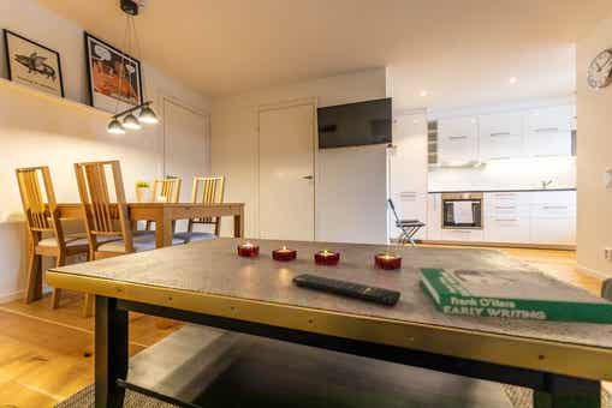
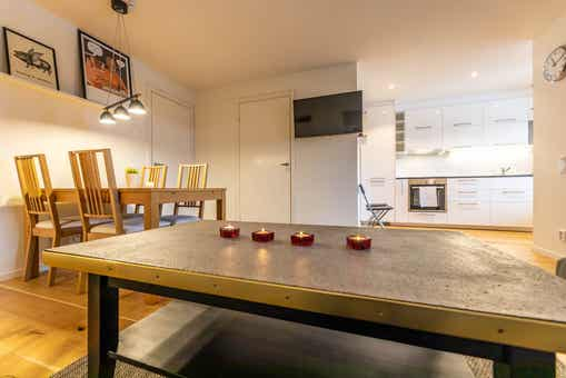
- remote control (340, 287)
- book (494, 289)
